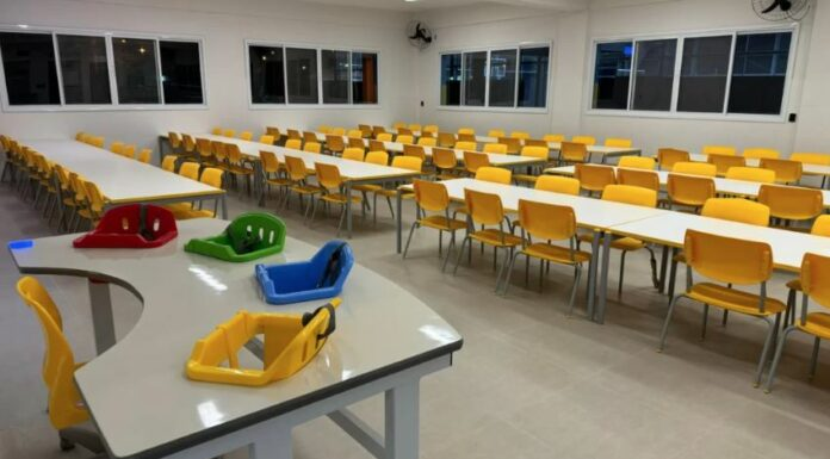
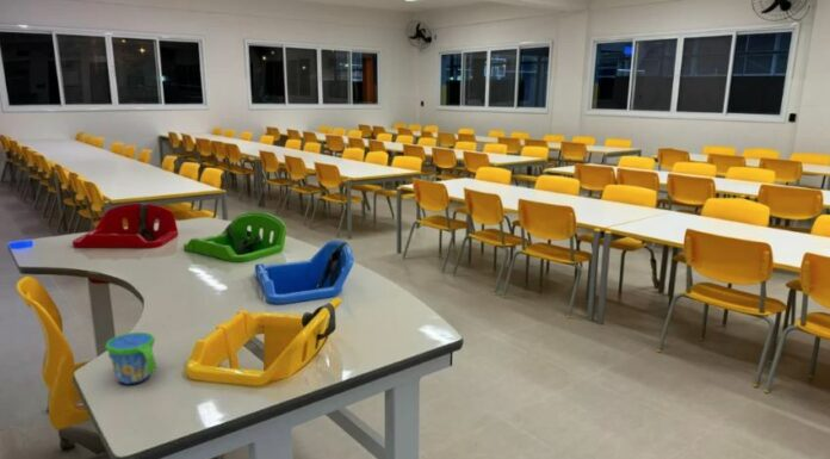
+ snack cup (131, 359)
